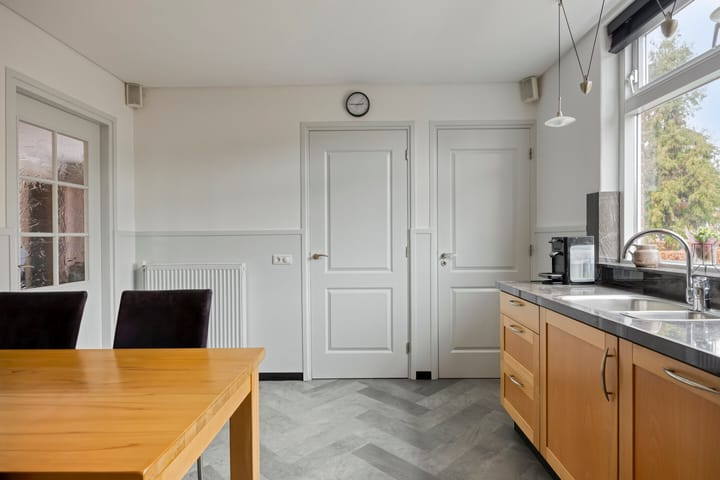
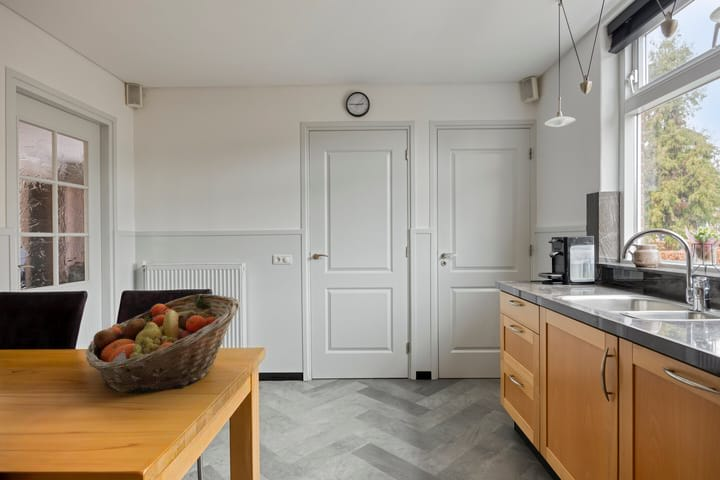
+ fruit basket (167, 336)
